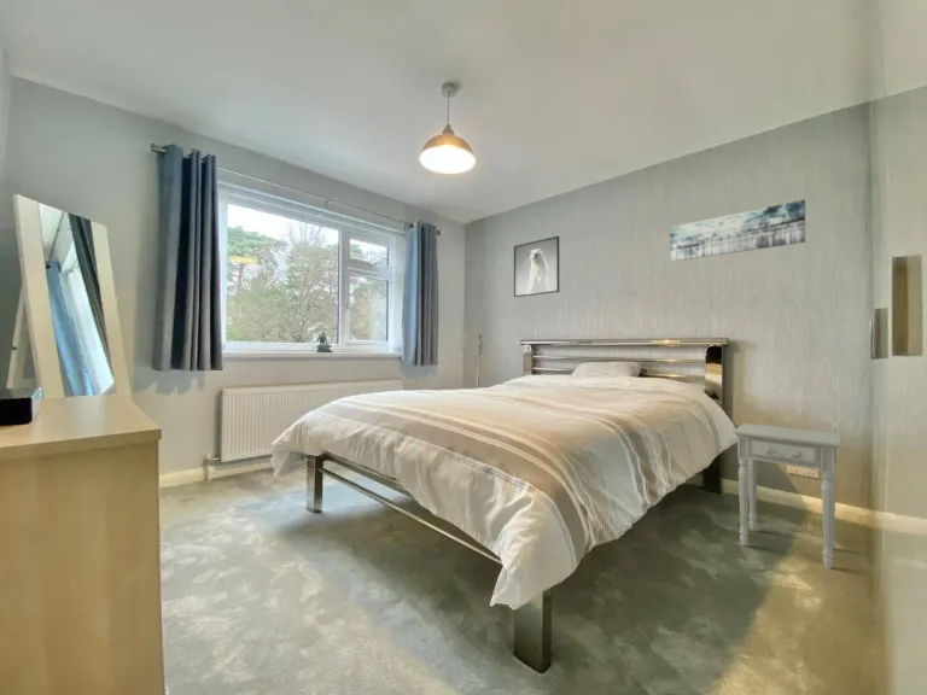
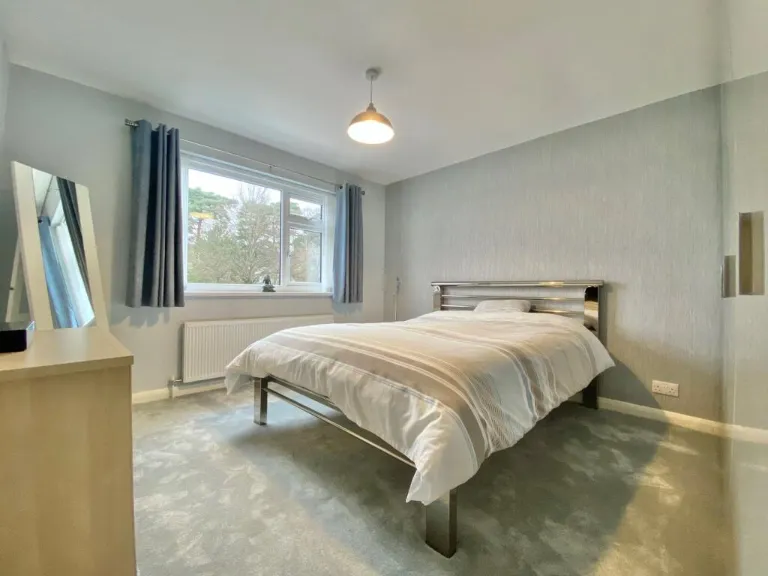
- nightstand (788, 465)
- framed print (535, 268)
- wall art (730, 233)
